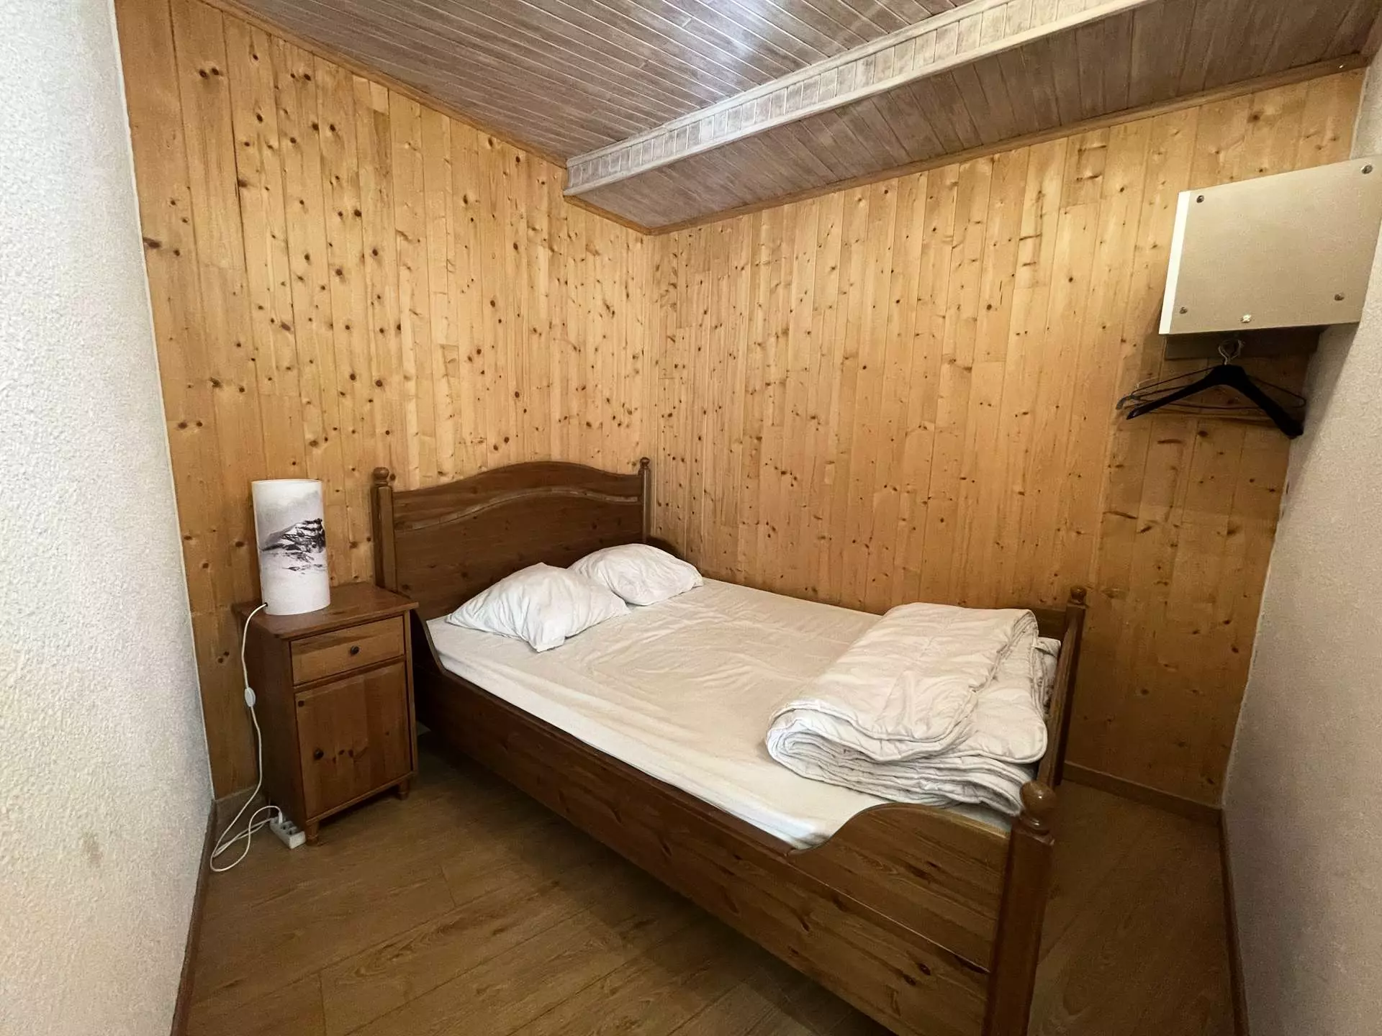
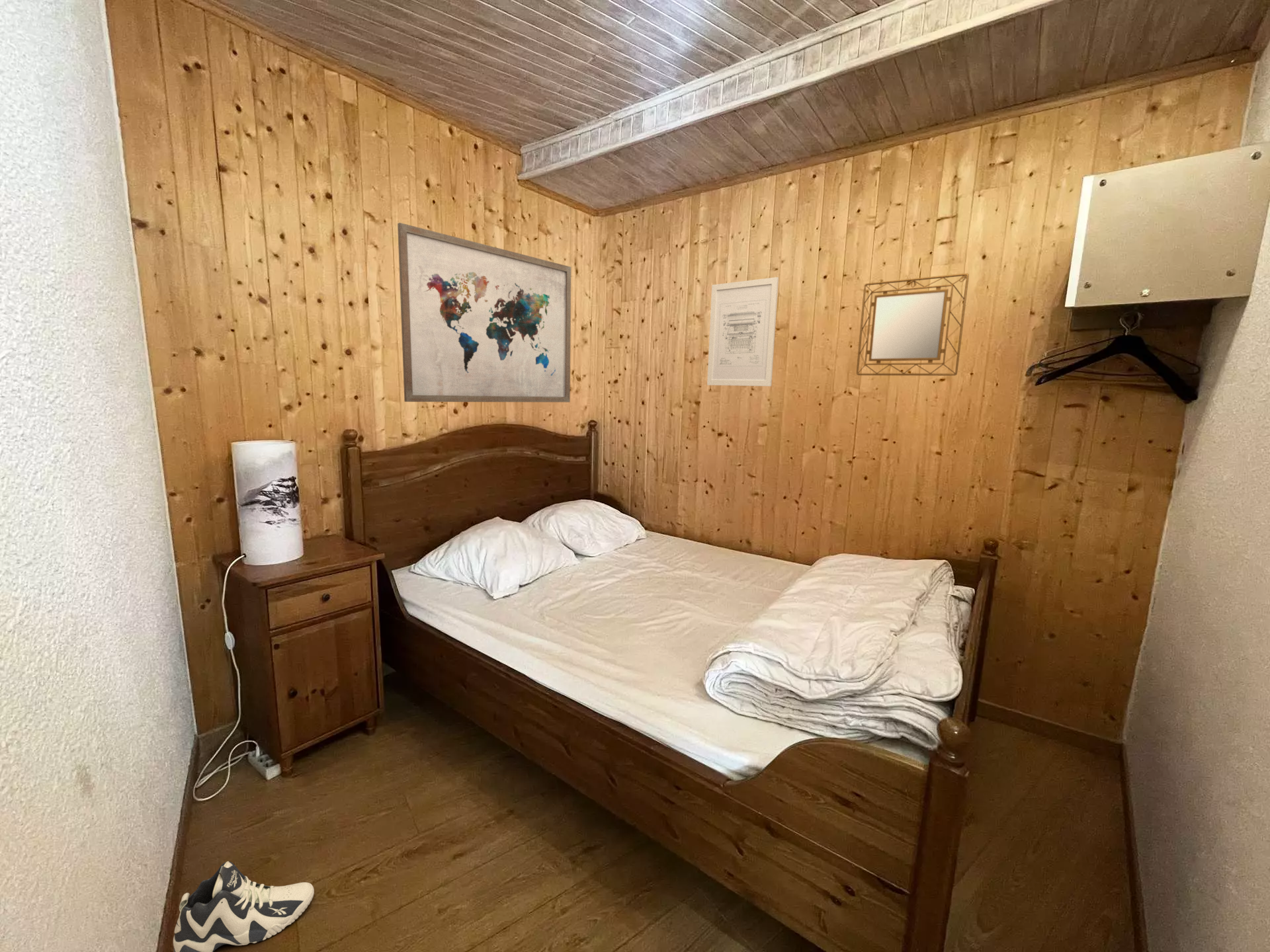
+ wall art (497, 327)
+ wall art (741, 334)
+ home mirror (908, 327)
+ sneaker (245, 895)
